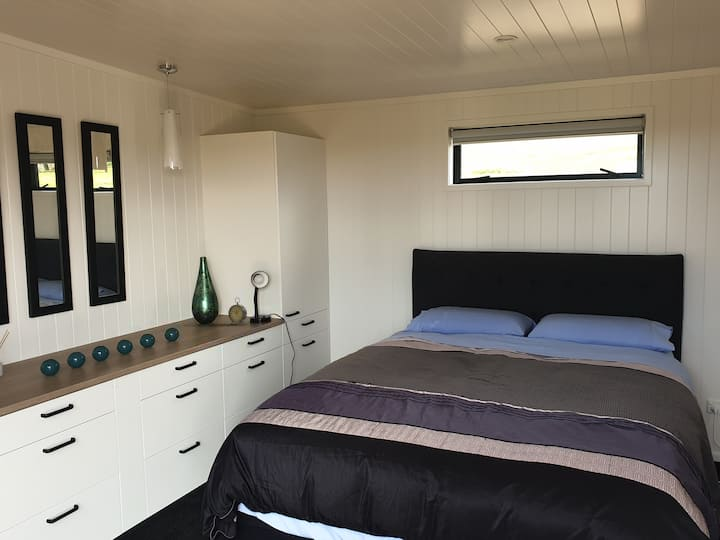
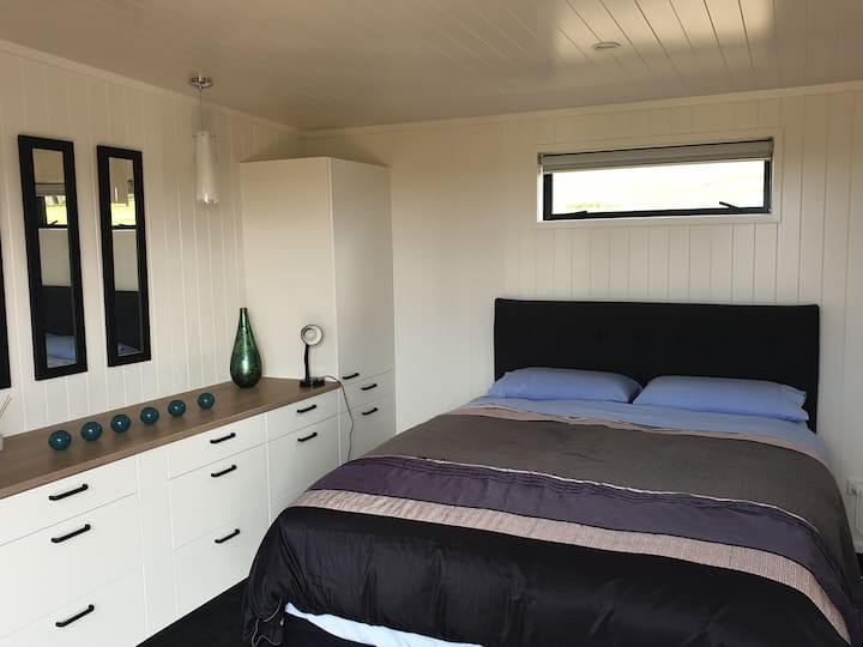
- alarm clock (238, 310)
